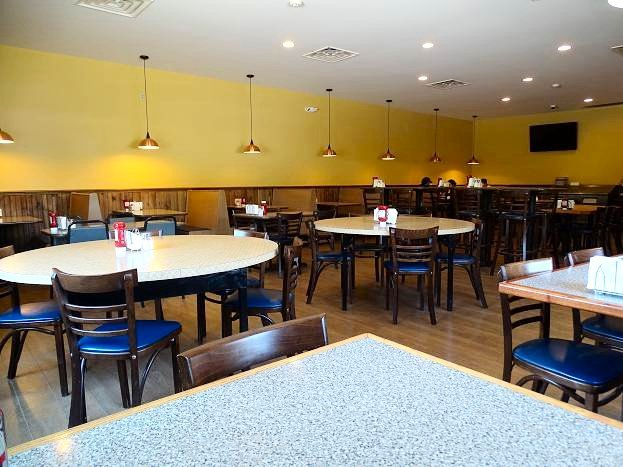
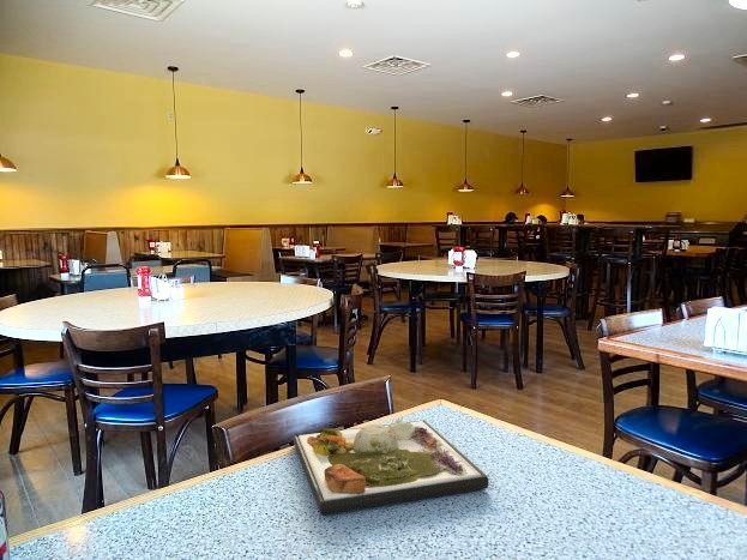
+ dinner plate (381, 451)
